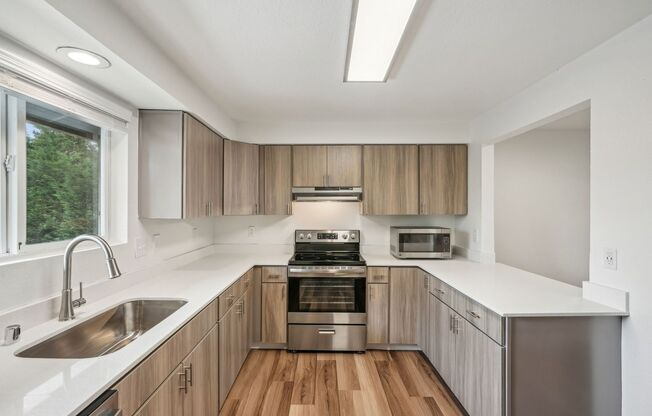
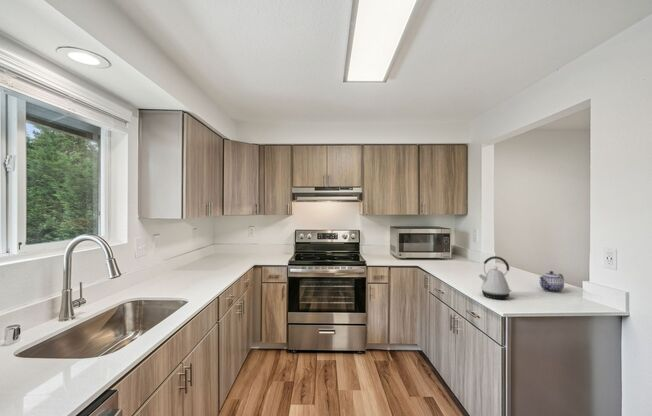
+ kettle (494, 276)
+ teapot (551, 280)
